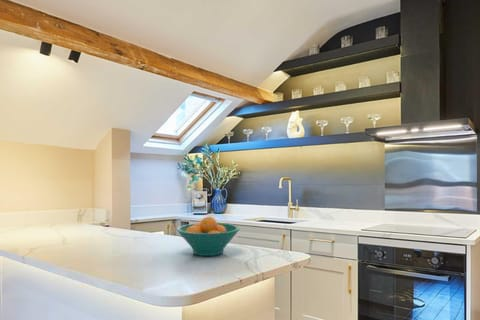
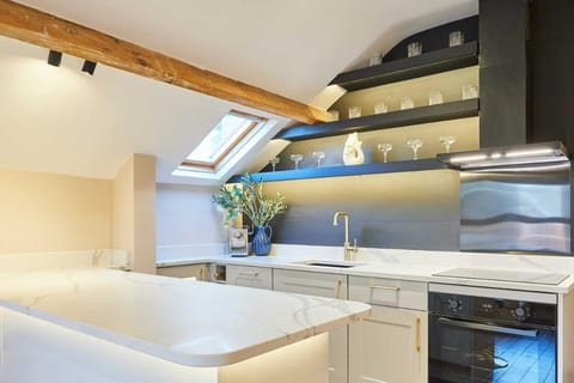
- fruit bowl (208, 234)
